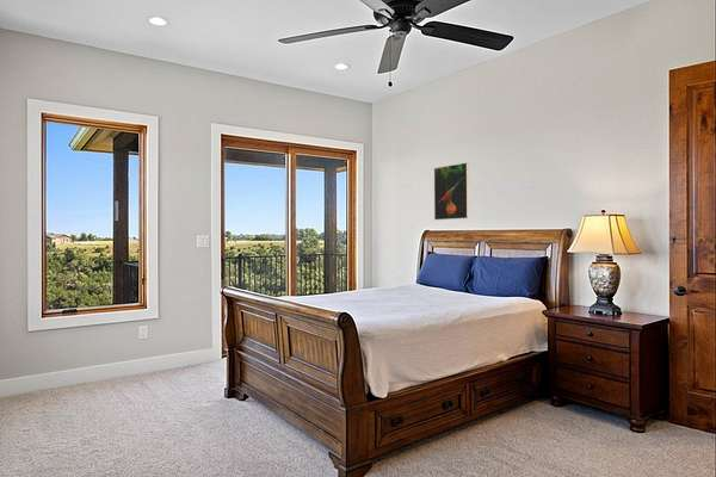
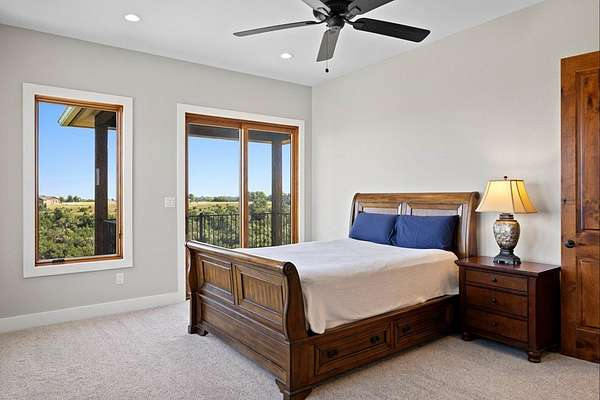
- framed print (451, 192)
